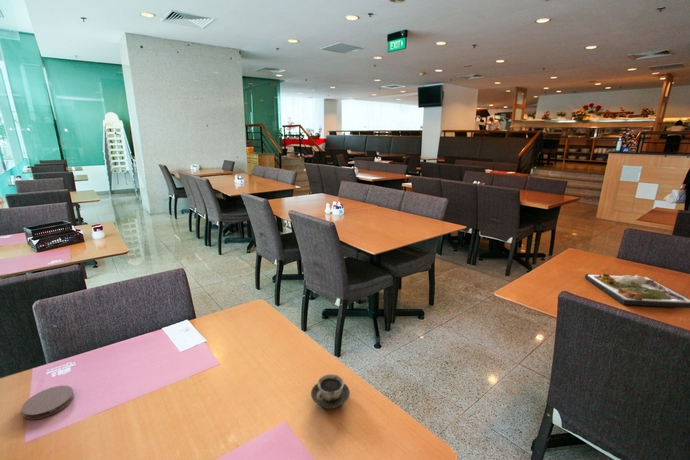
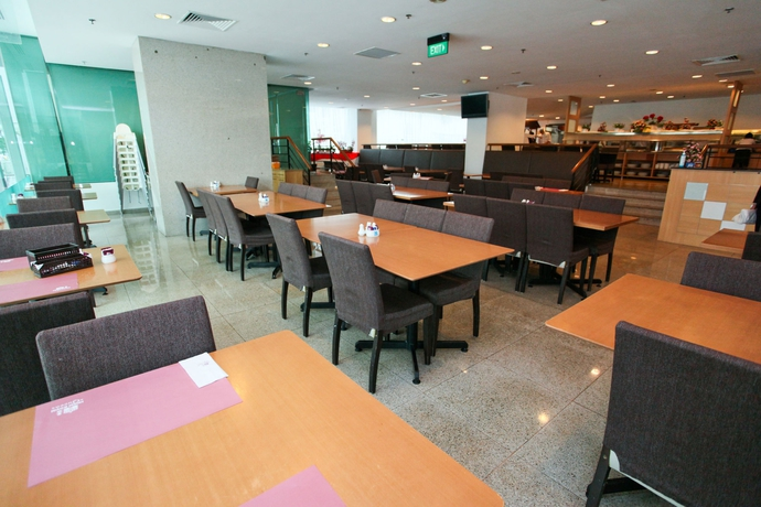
- coaster (48, 401)
- cup (330, 391)
- dinner plate (636, 286)
